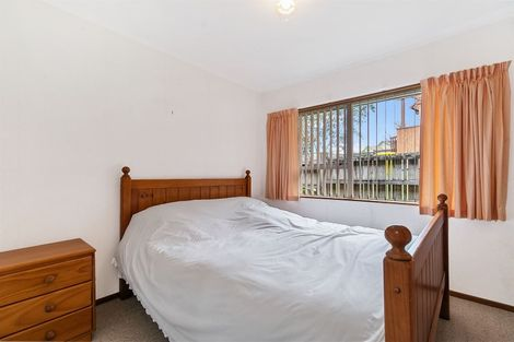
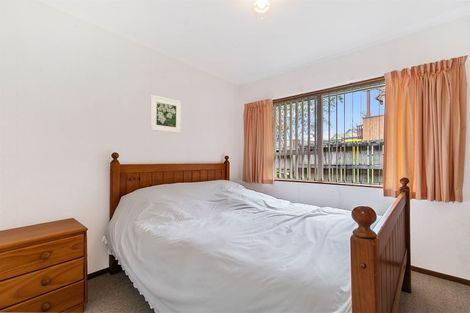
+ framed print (166, 115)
